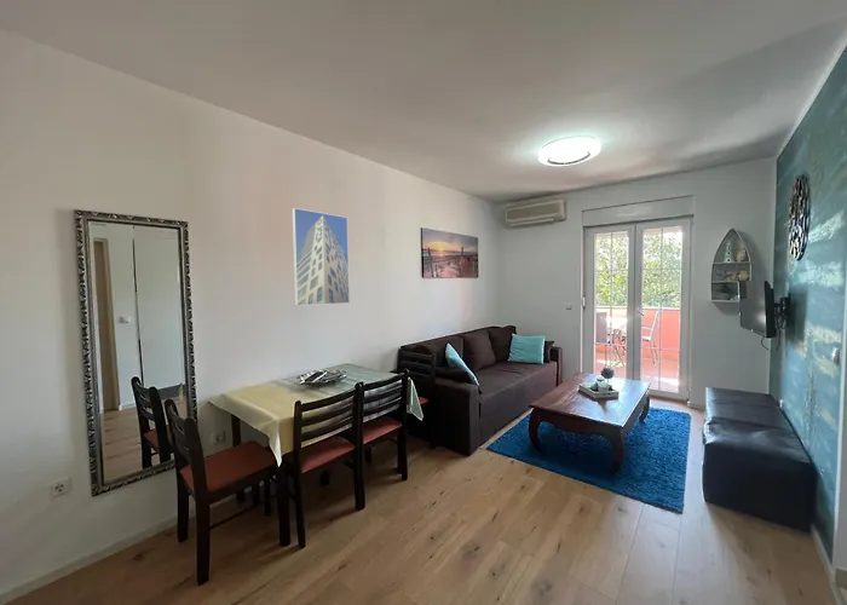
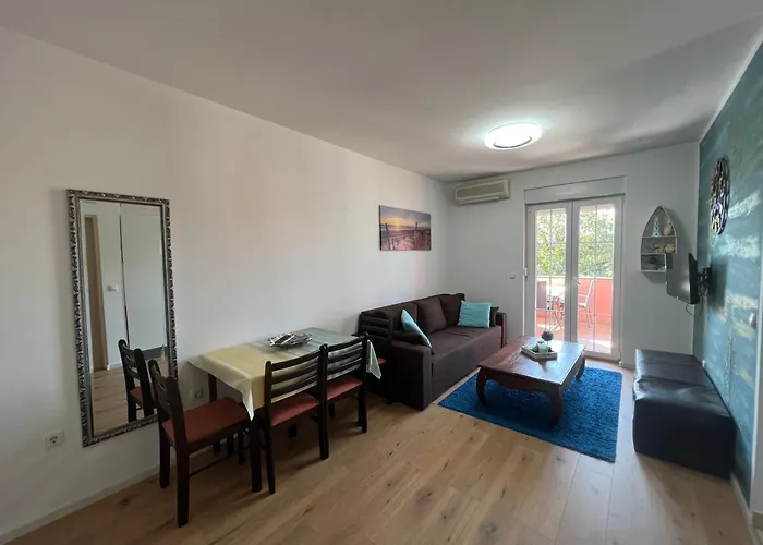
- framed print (322, 259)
